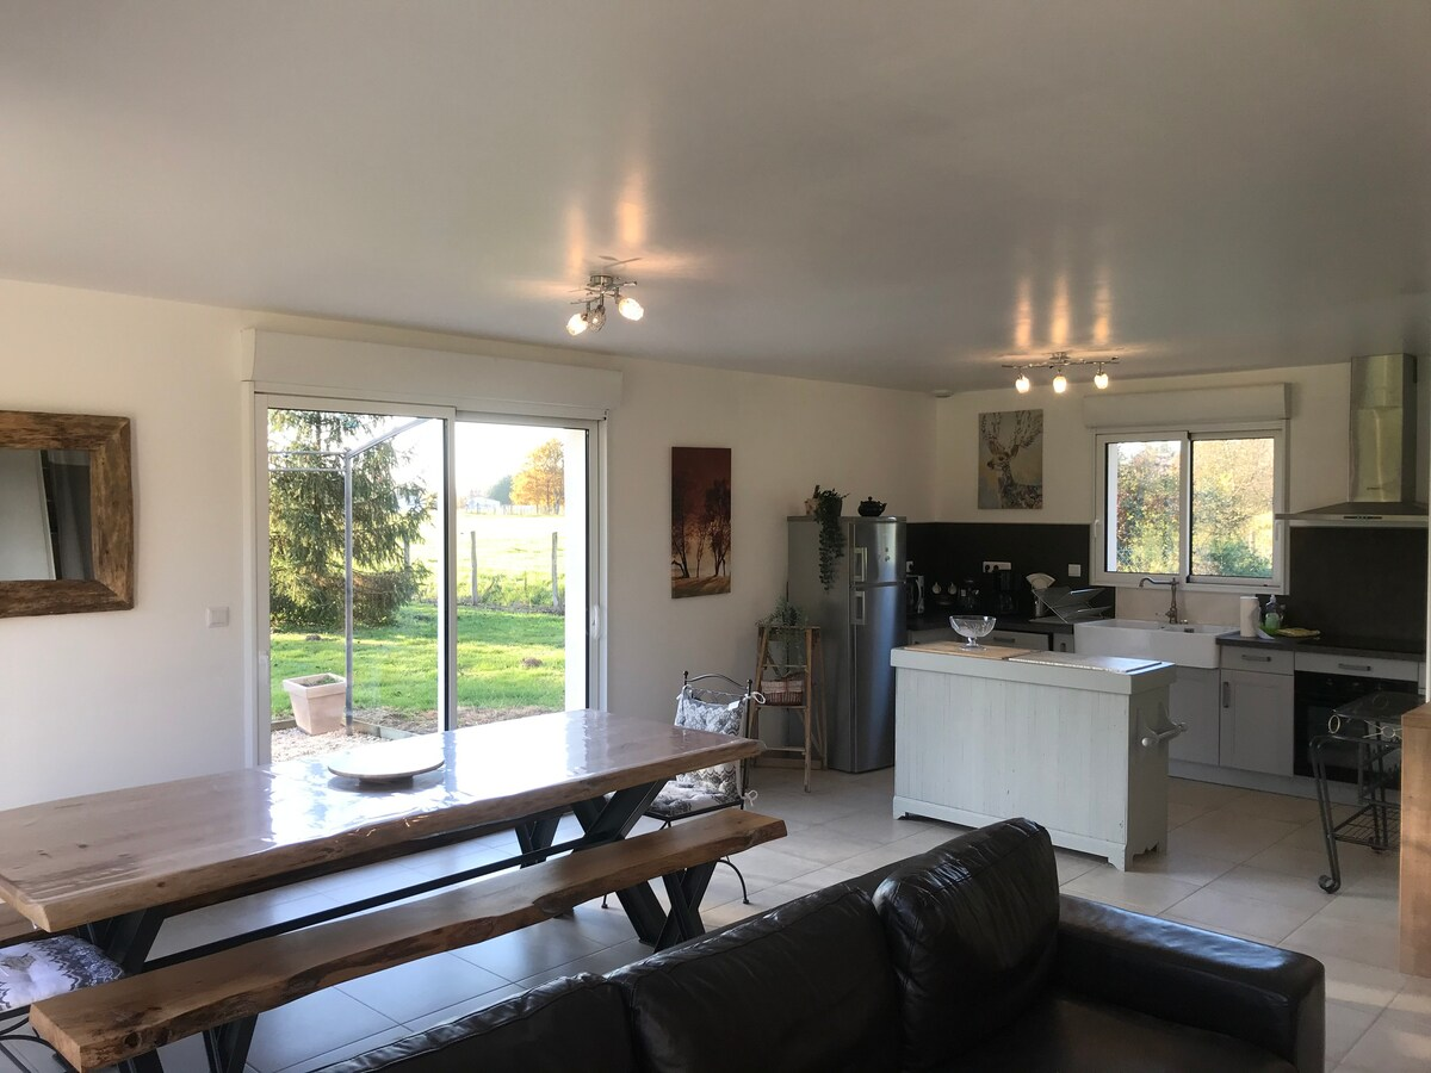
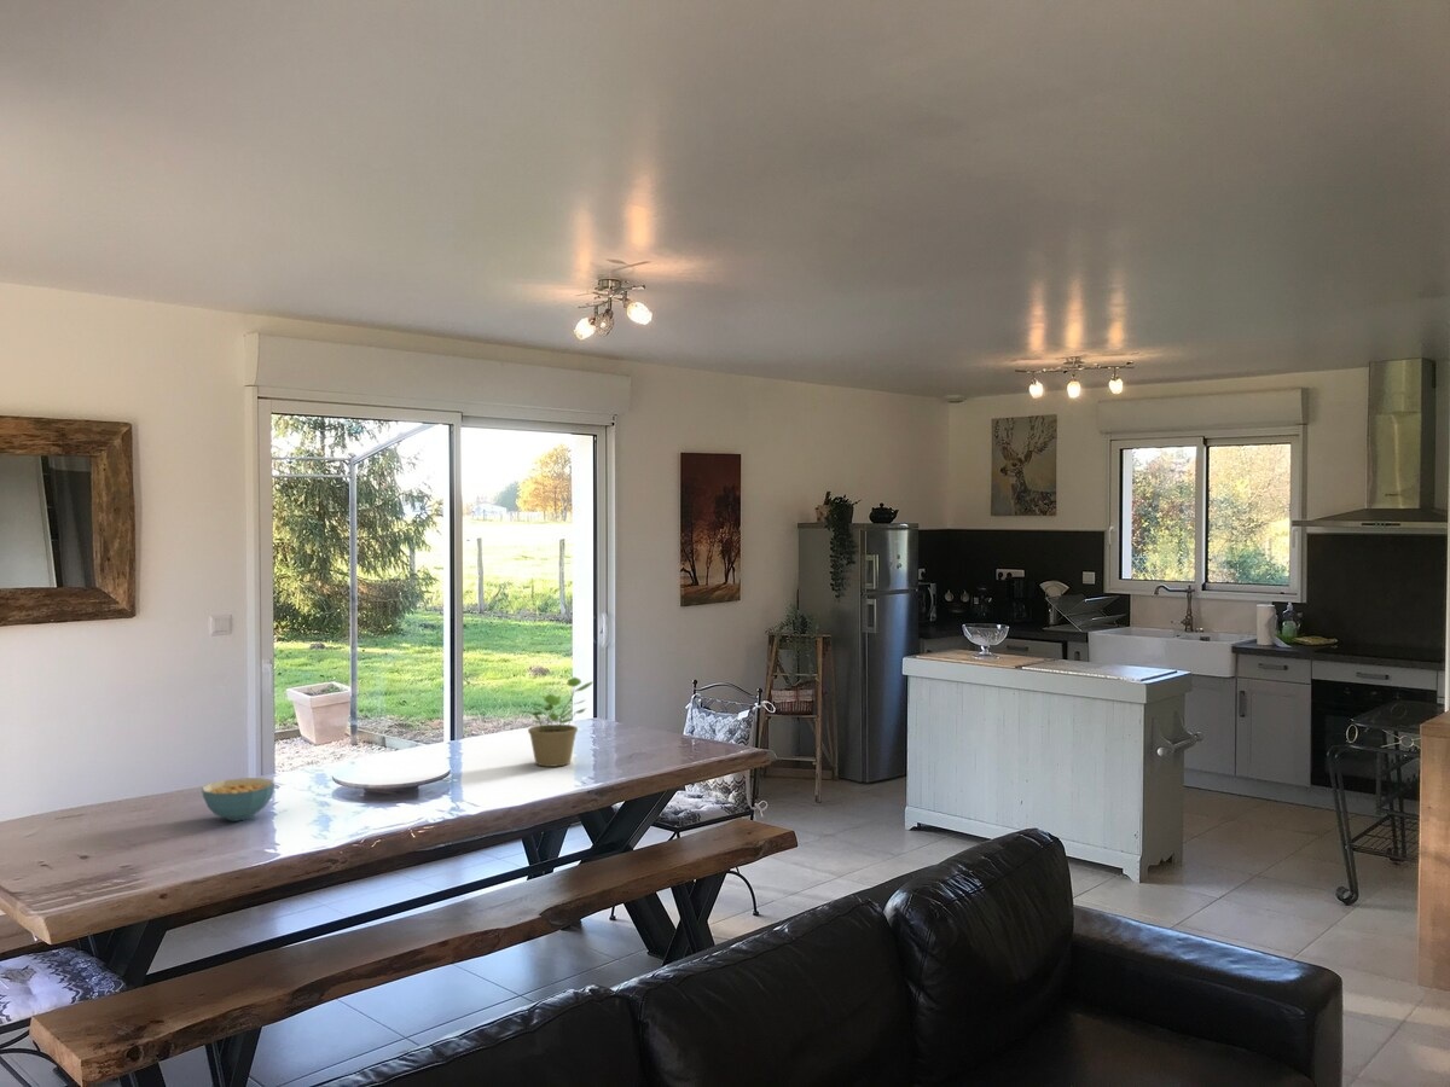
+ cereal bowl (238, 801)
+ potted plant (553, 720)
